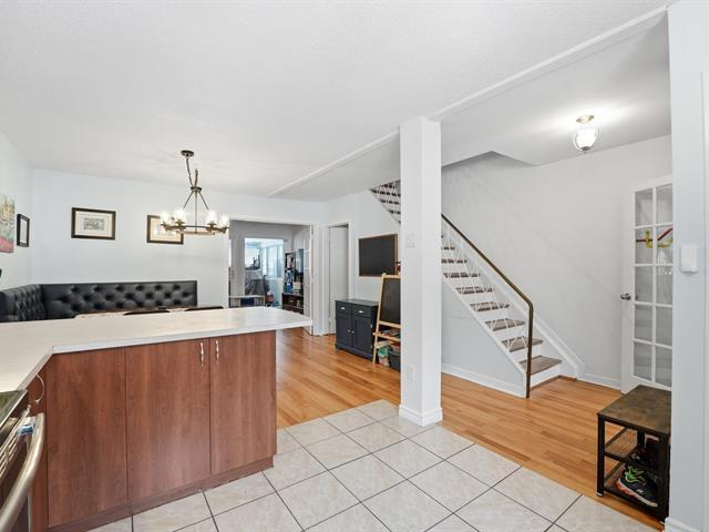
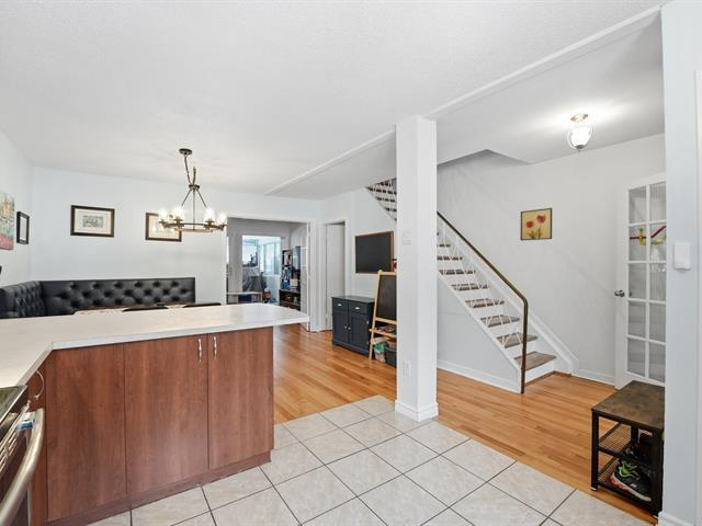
+ wall art (535, 225)
